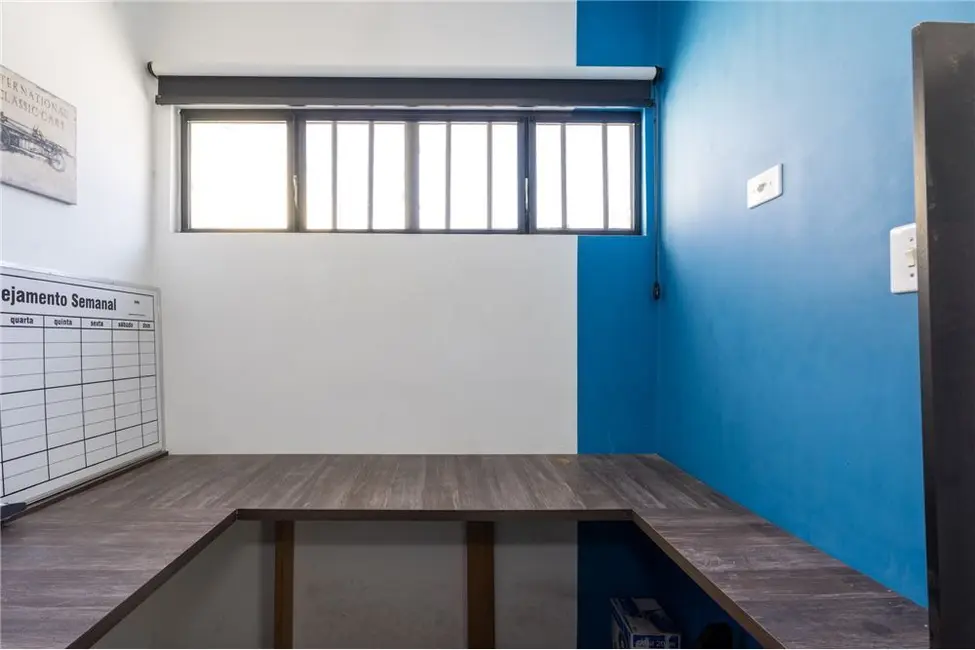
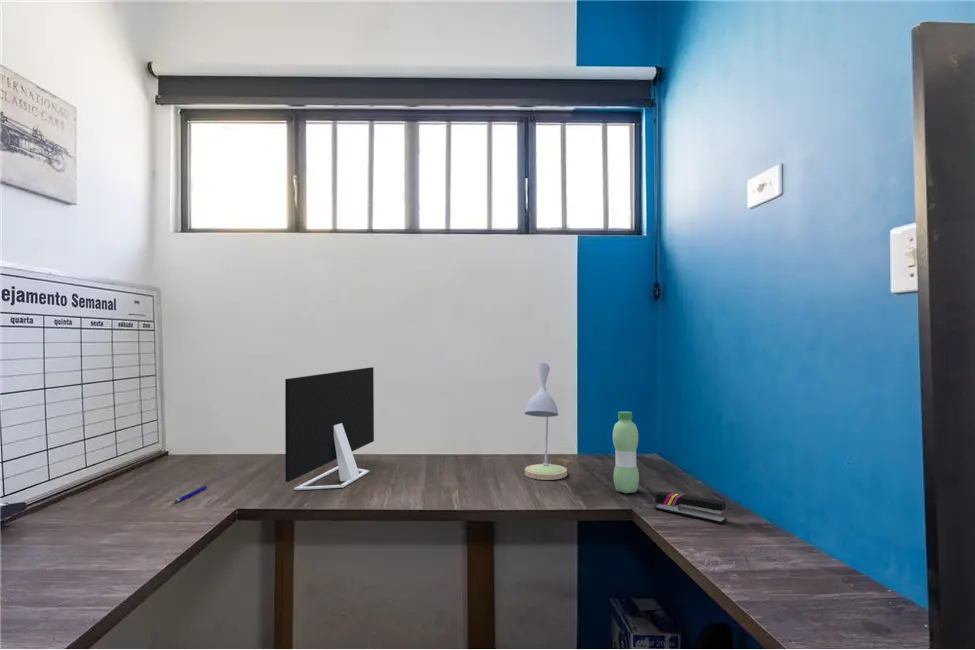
+ stapler (689, 505)
+ pen (191, 493)
+ water bottle (625, 451)
+ desk lamp (546, 419)
+ monitor (337, 425)
